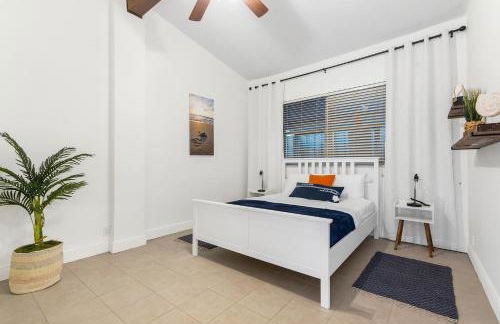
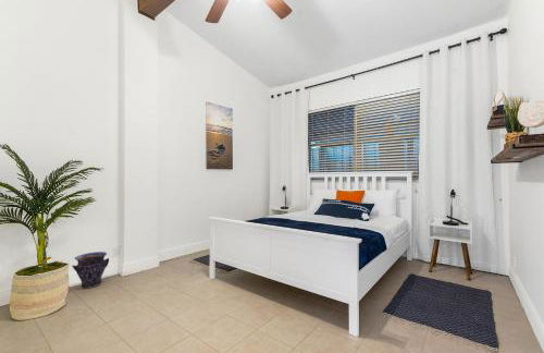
+ vase (90, 270)
